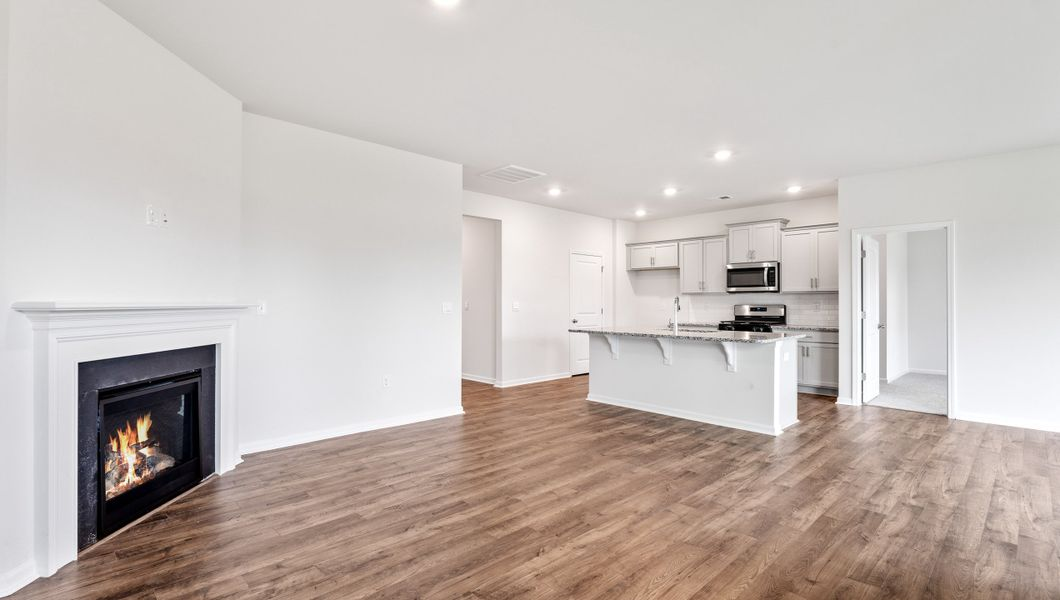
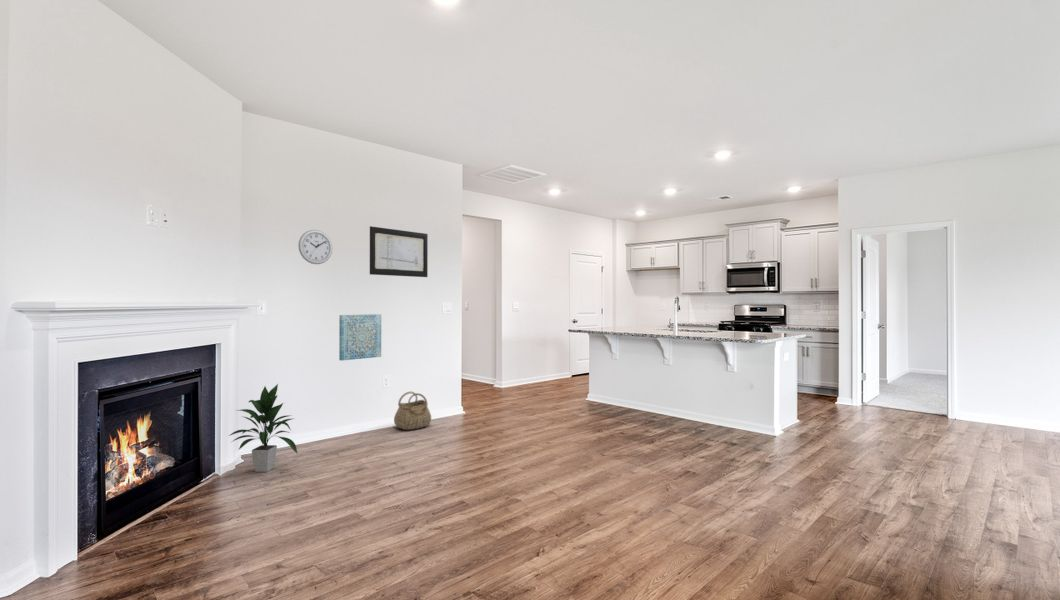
+ indoor plant (266, 428)
+ wall art (361, 336)
+ wall art (400, 253)
+ basket (412, 409)
+ wall clock (316, 247)
